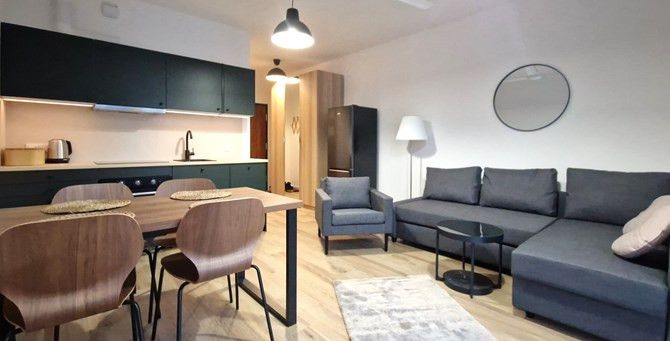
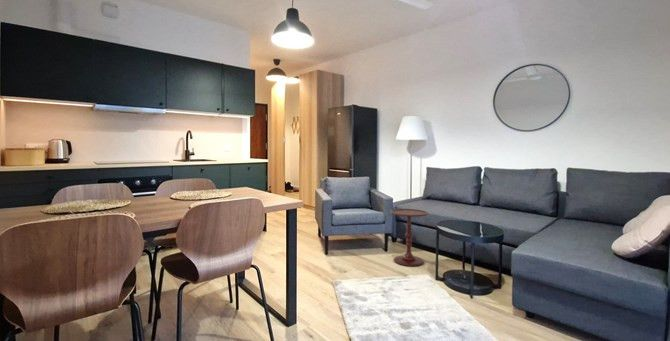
+ side table (408, 236)
